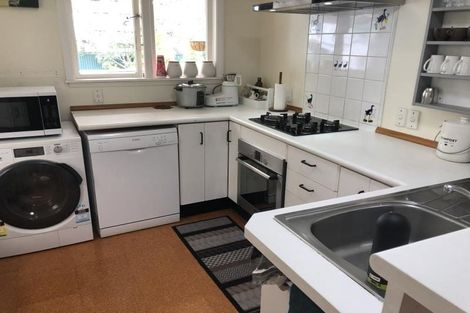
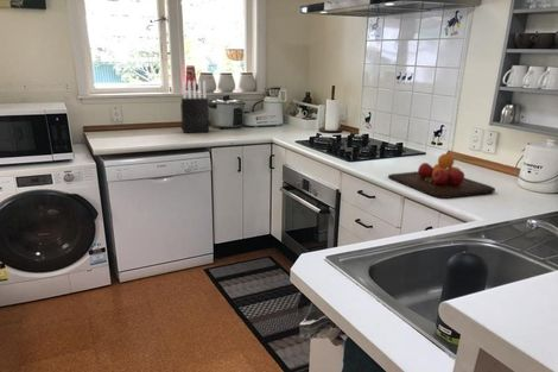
+ chopping board (440, 170)
+ knife block (194, 106)
